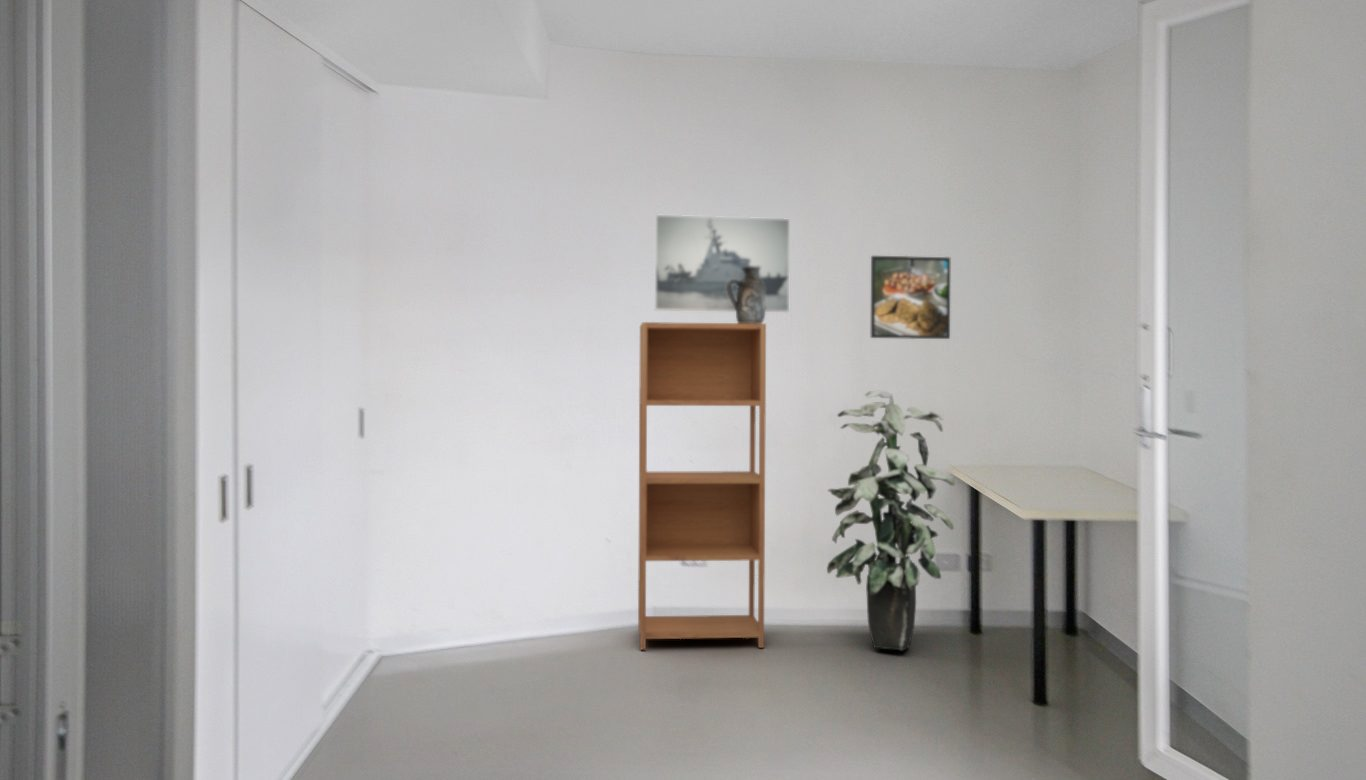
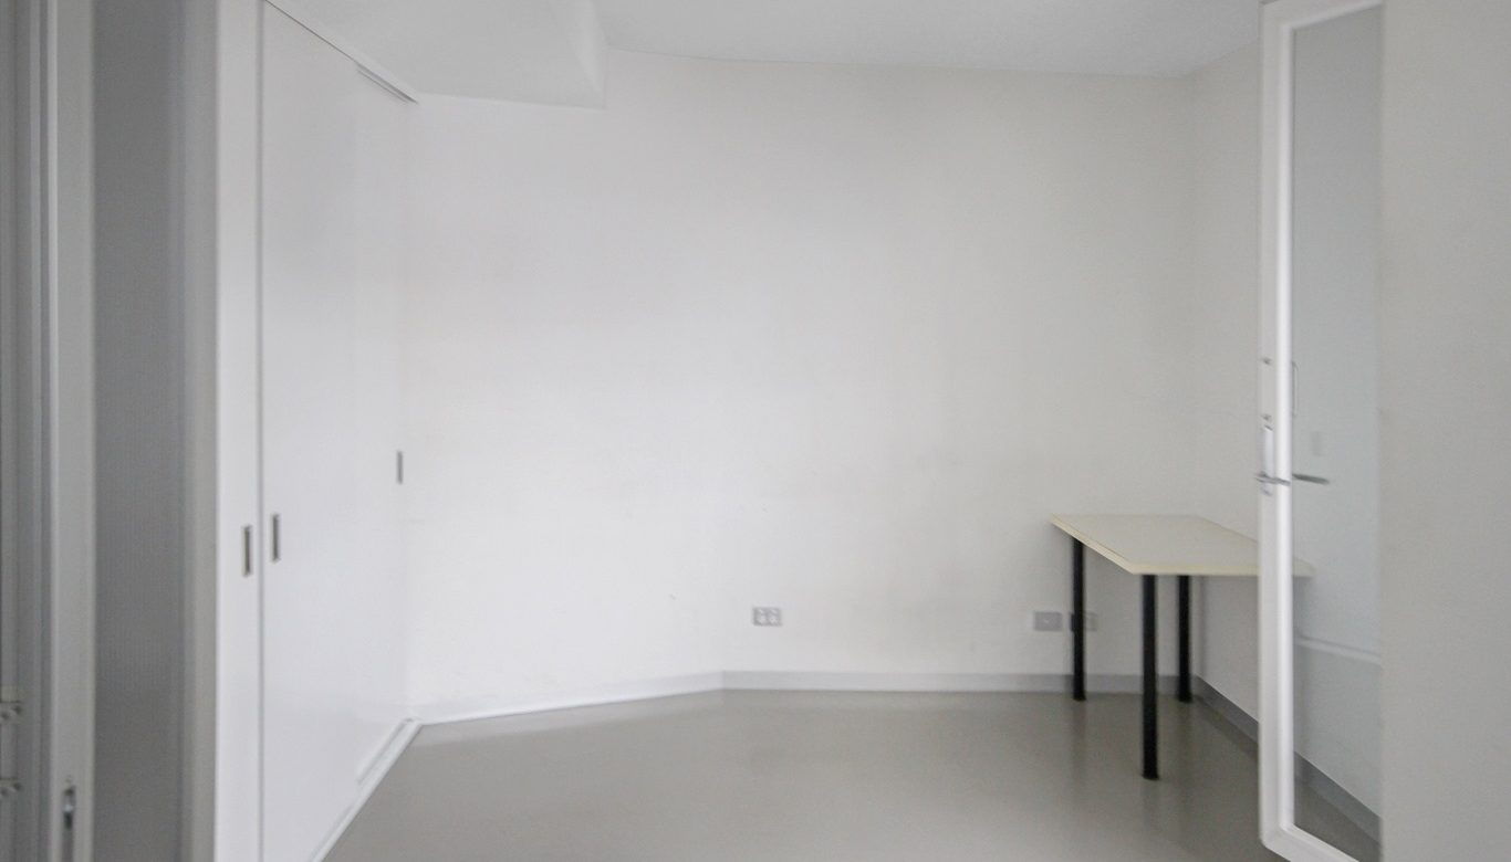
- decorative vase (746, 295)
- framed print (910, 297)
- bookcase (700, 482)
- indoor plant (885, 518)
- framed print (722, 264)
